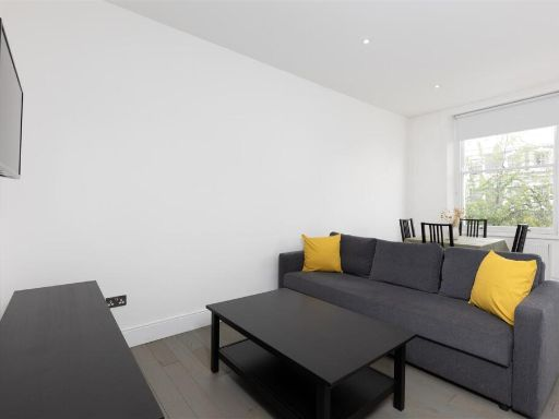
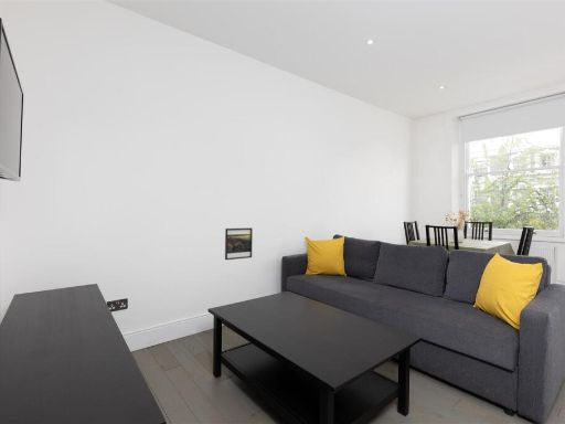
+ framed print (238, 243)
